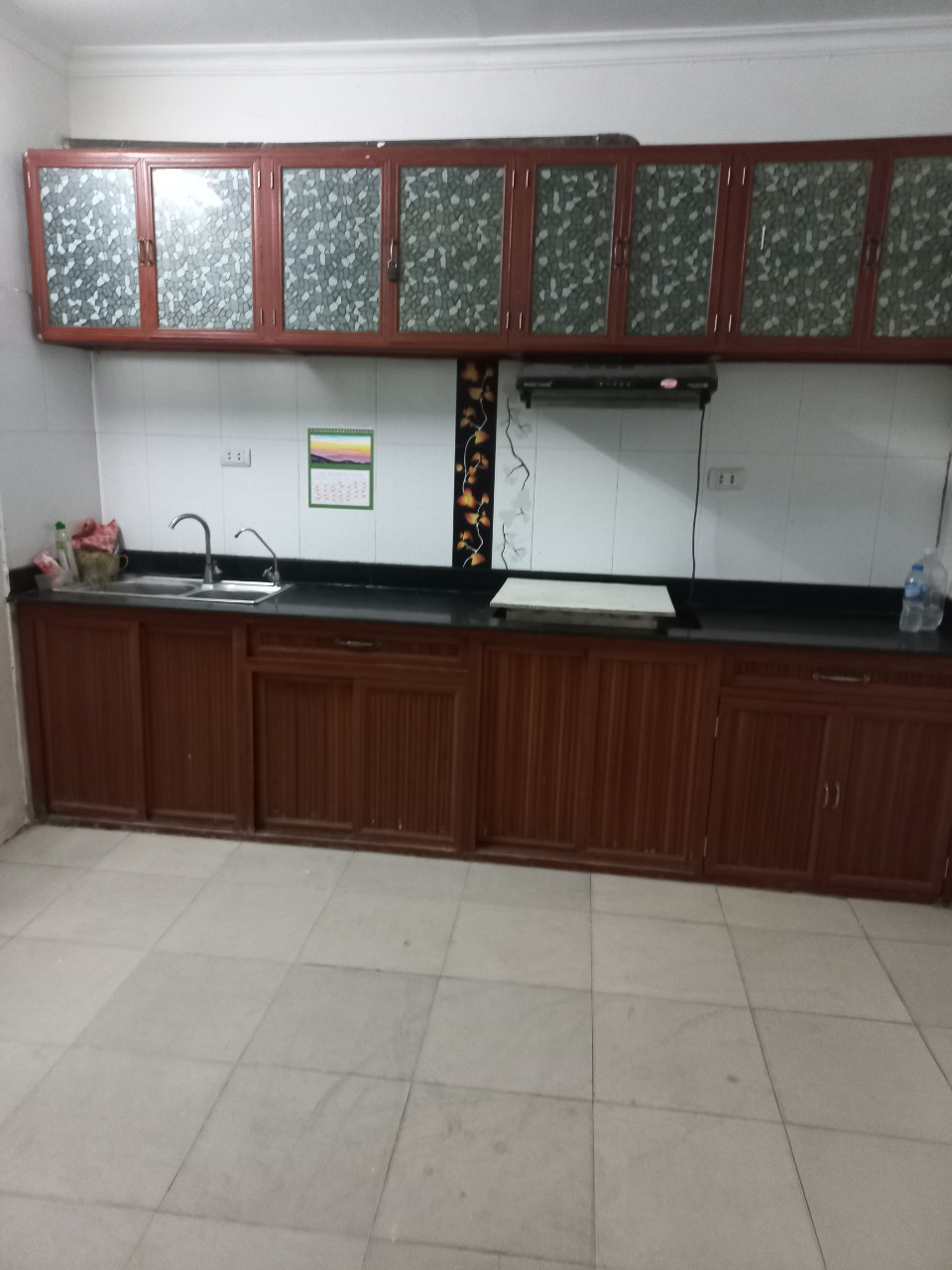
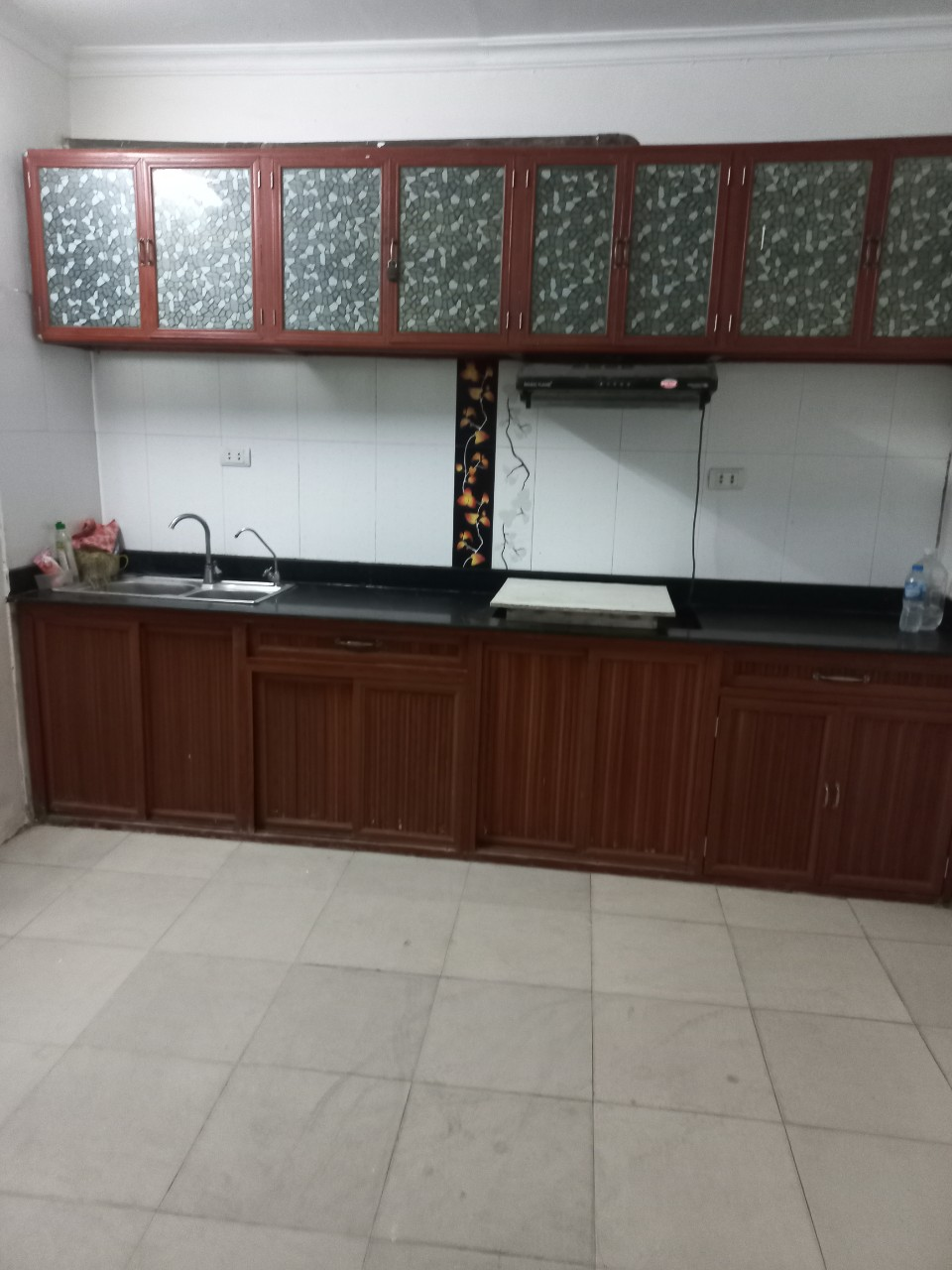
- calendar (340, 466)
